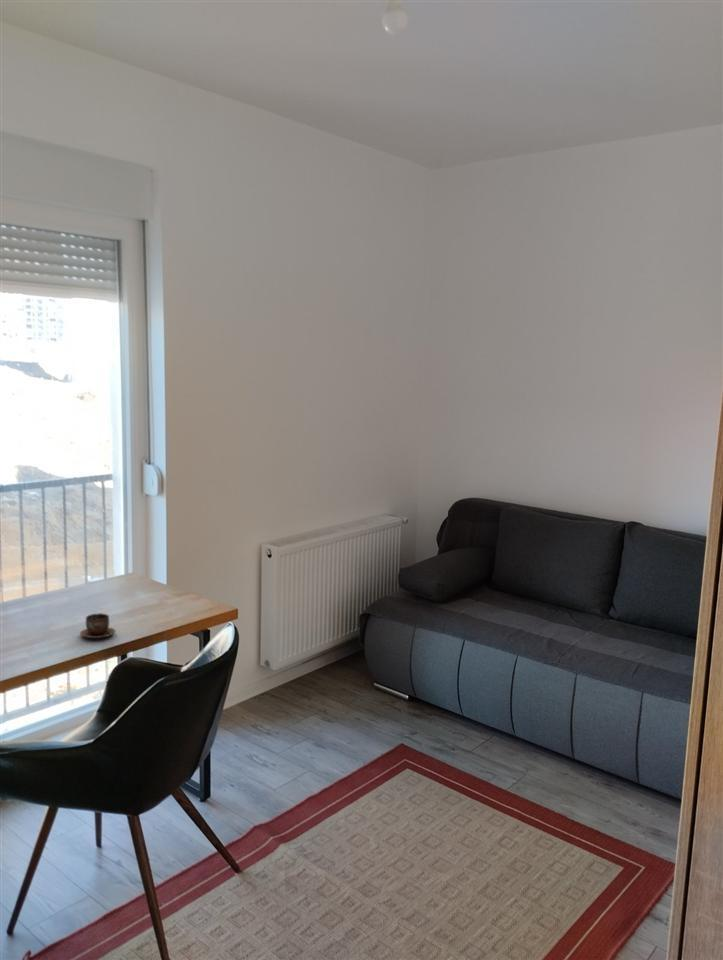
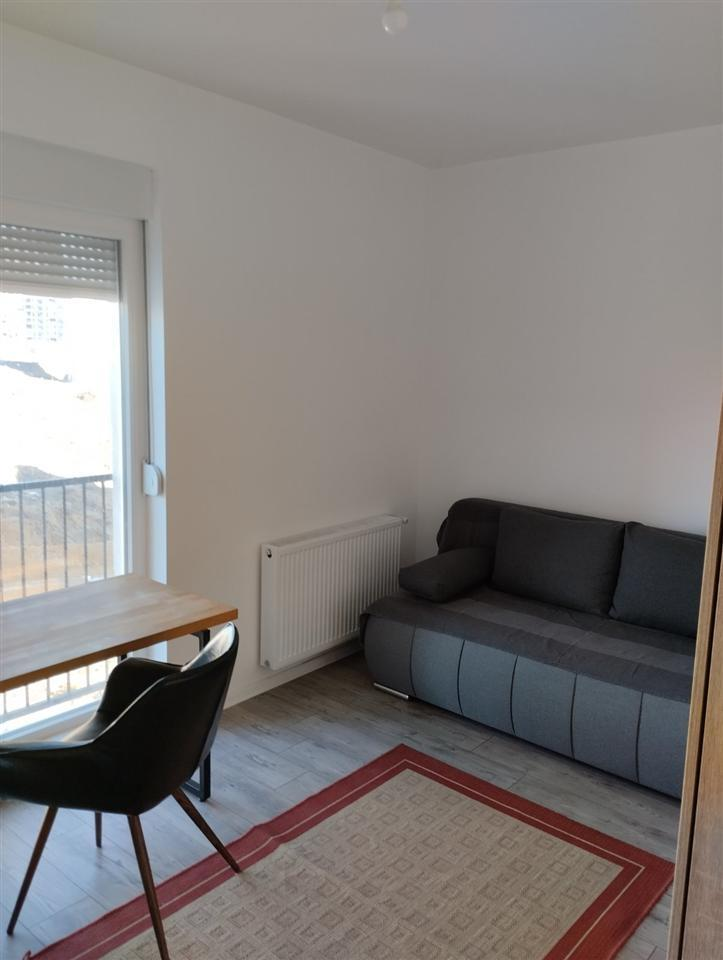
- cup (98, 625)
